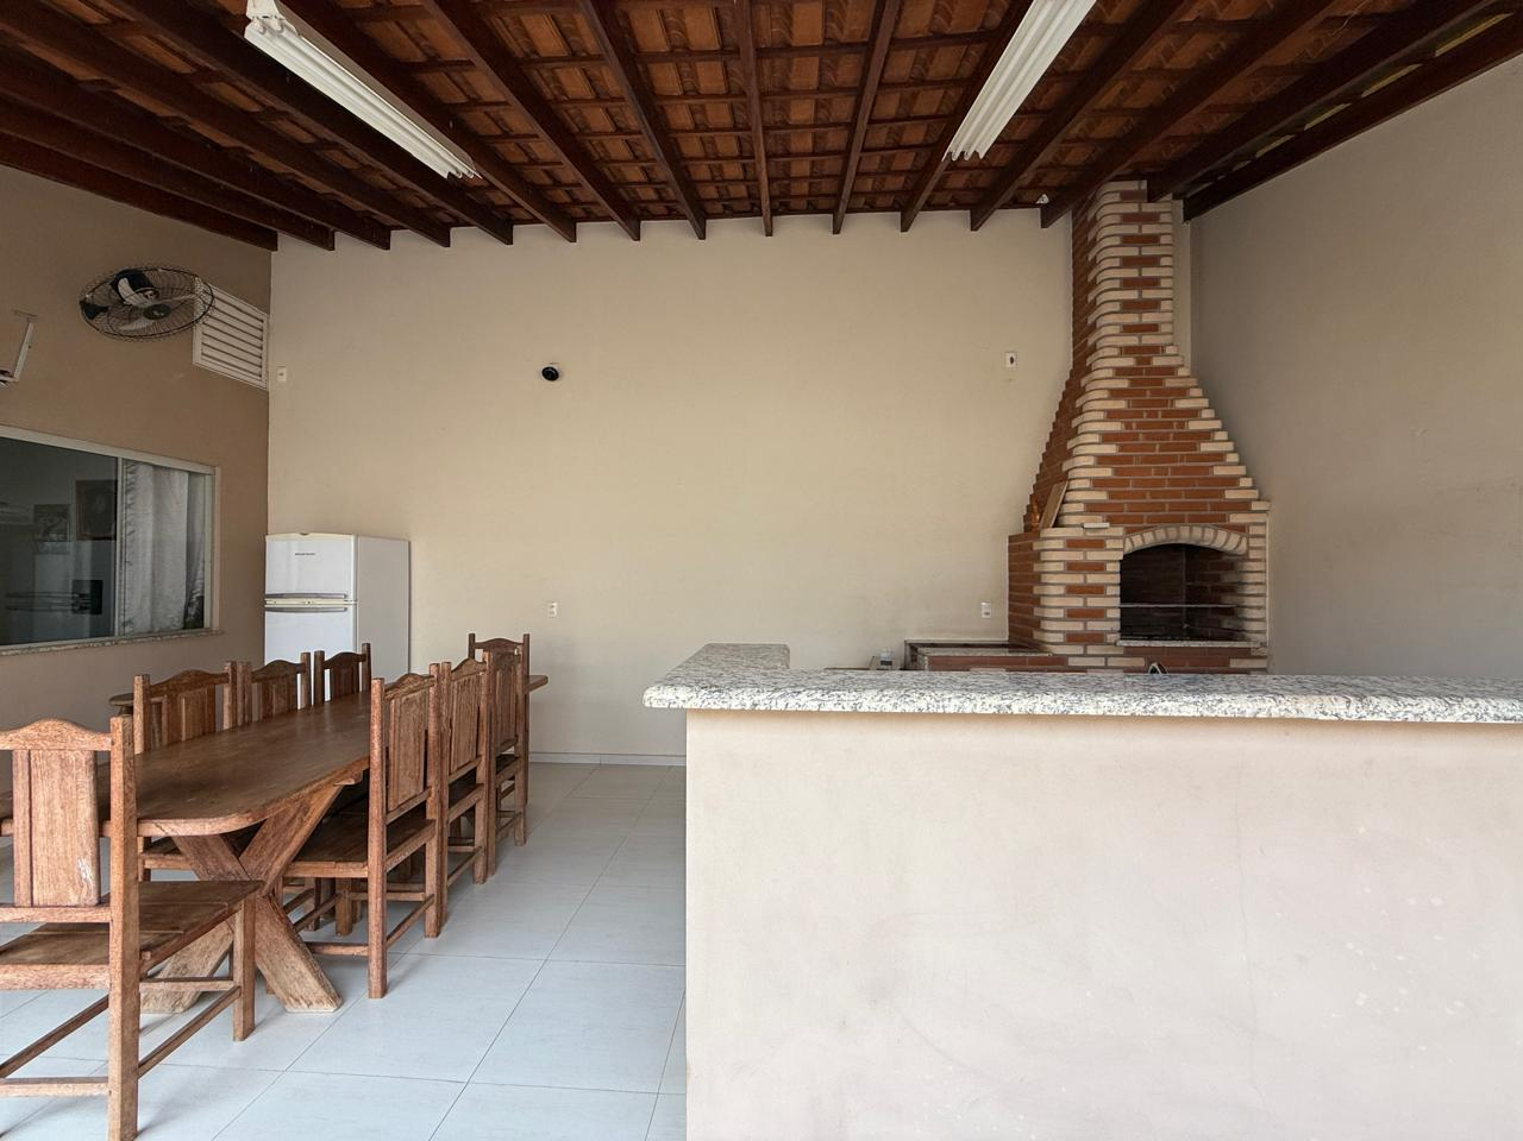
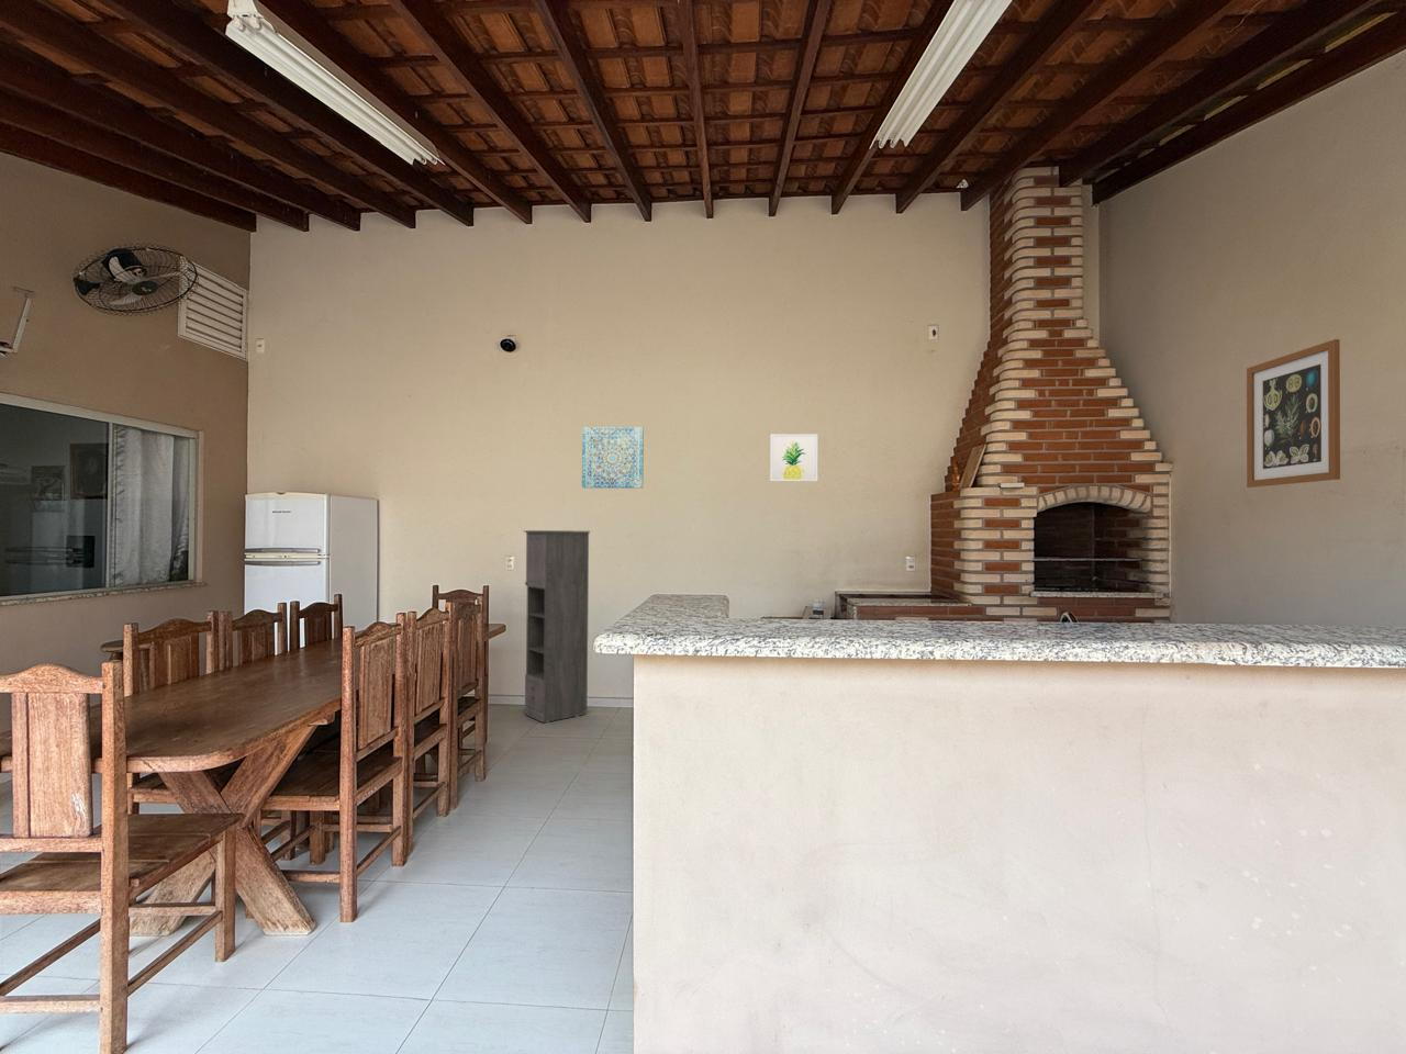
+ wall art (612, 457)
+ storage cabinet (556, 622)
+ wall art (1290, 418)
+ wall art (793, 457)
